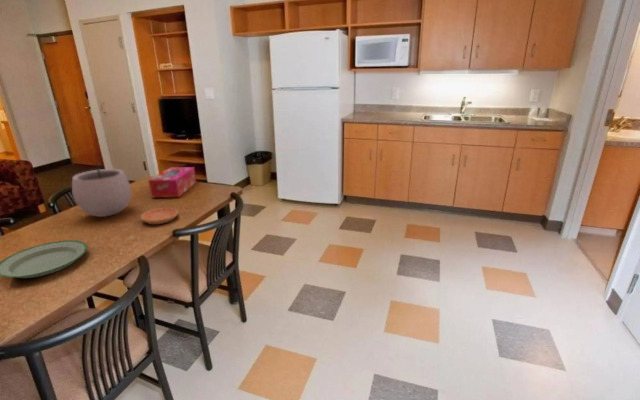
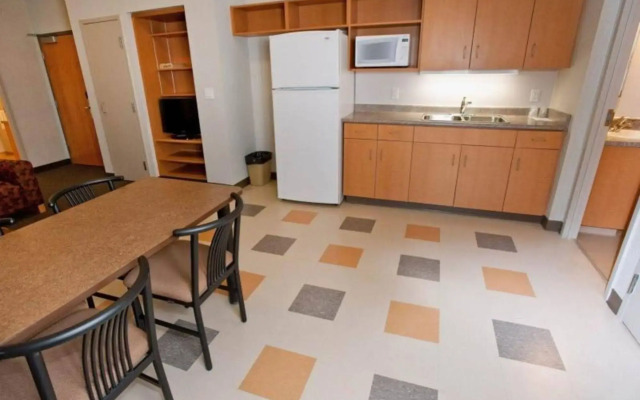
- saucer (159, 216)
- plant pot (101, 185)
- tissue box (174, 181)
- plate (45, 260)
